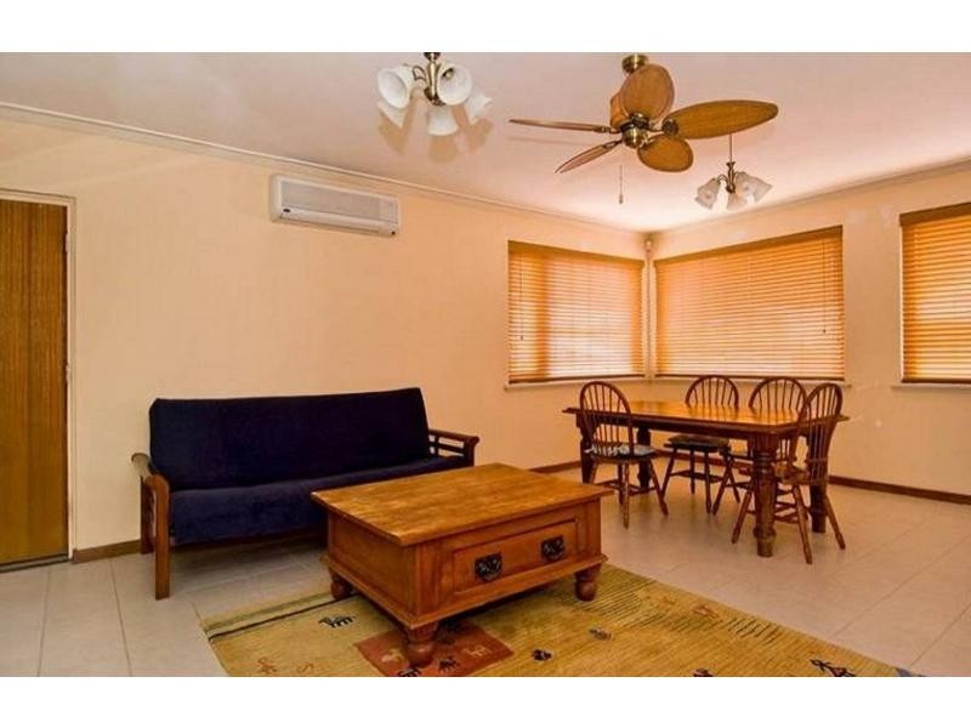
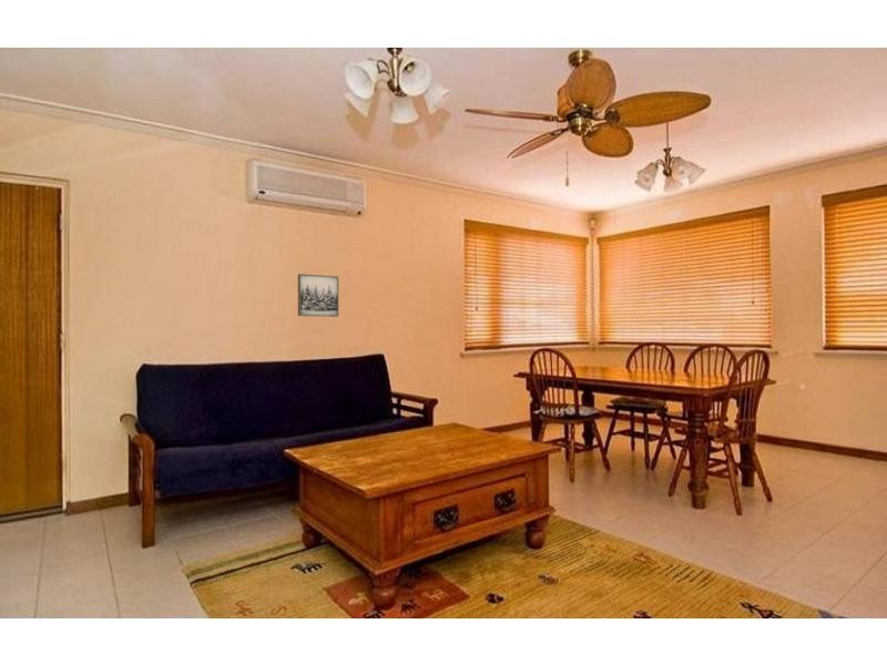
+ wall art (318, 295)
